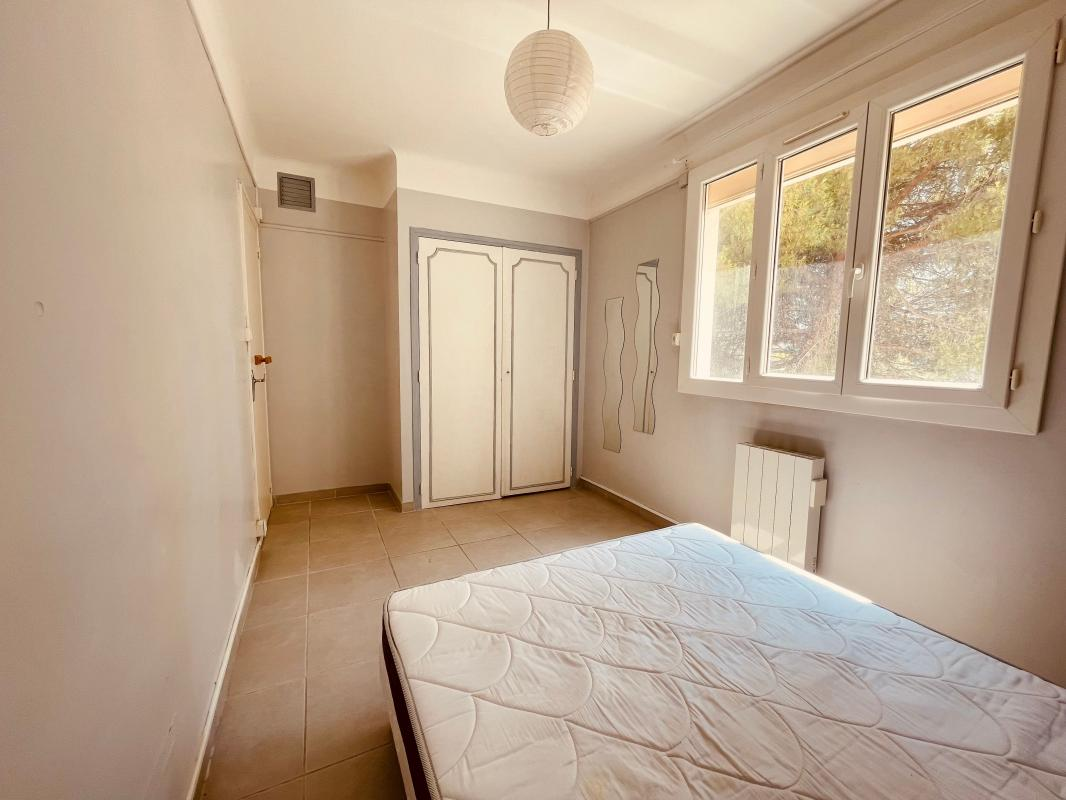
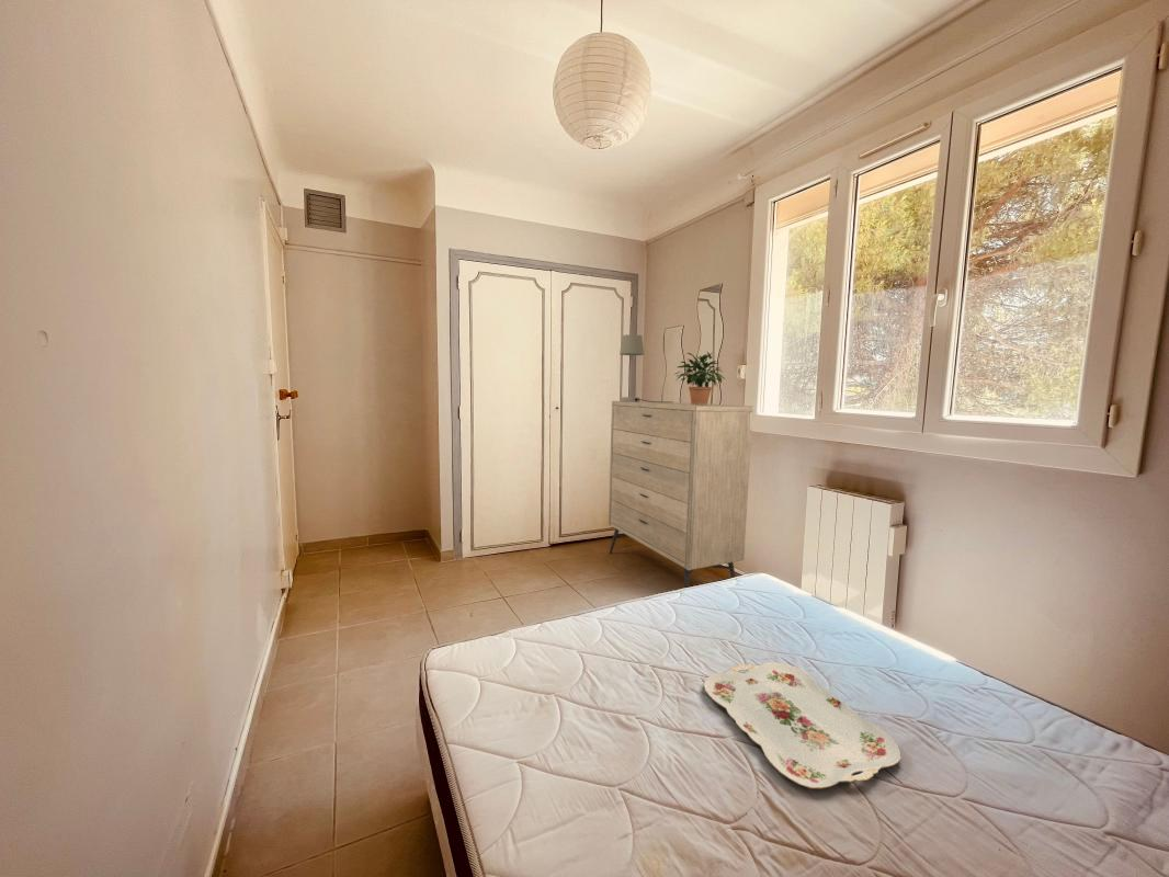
+ potted plant (697, 376)
+ dresser (670, 488)
+ table lamp (632, 364)
+ serving tray (792, 715)
